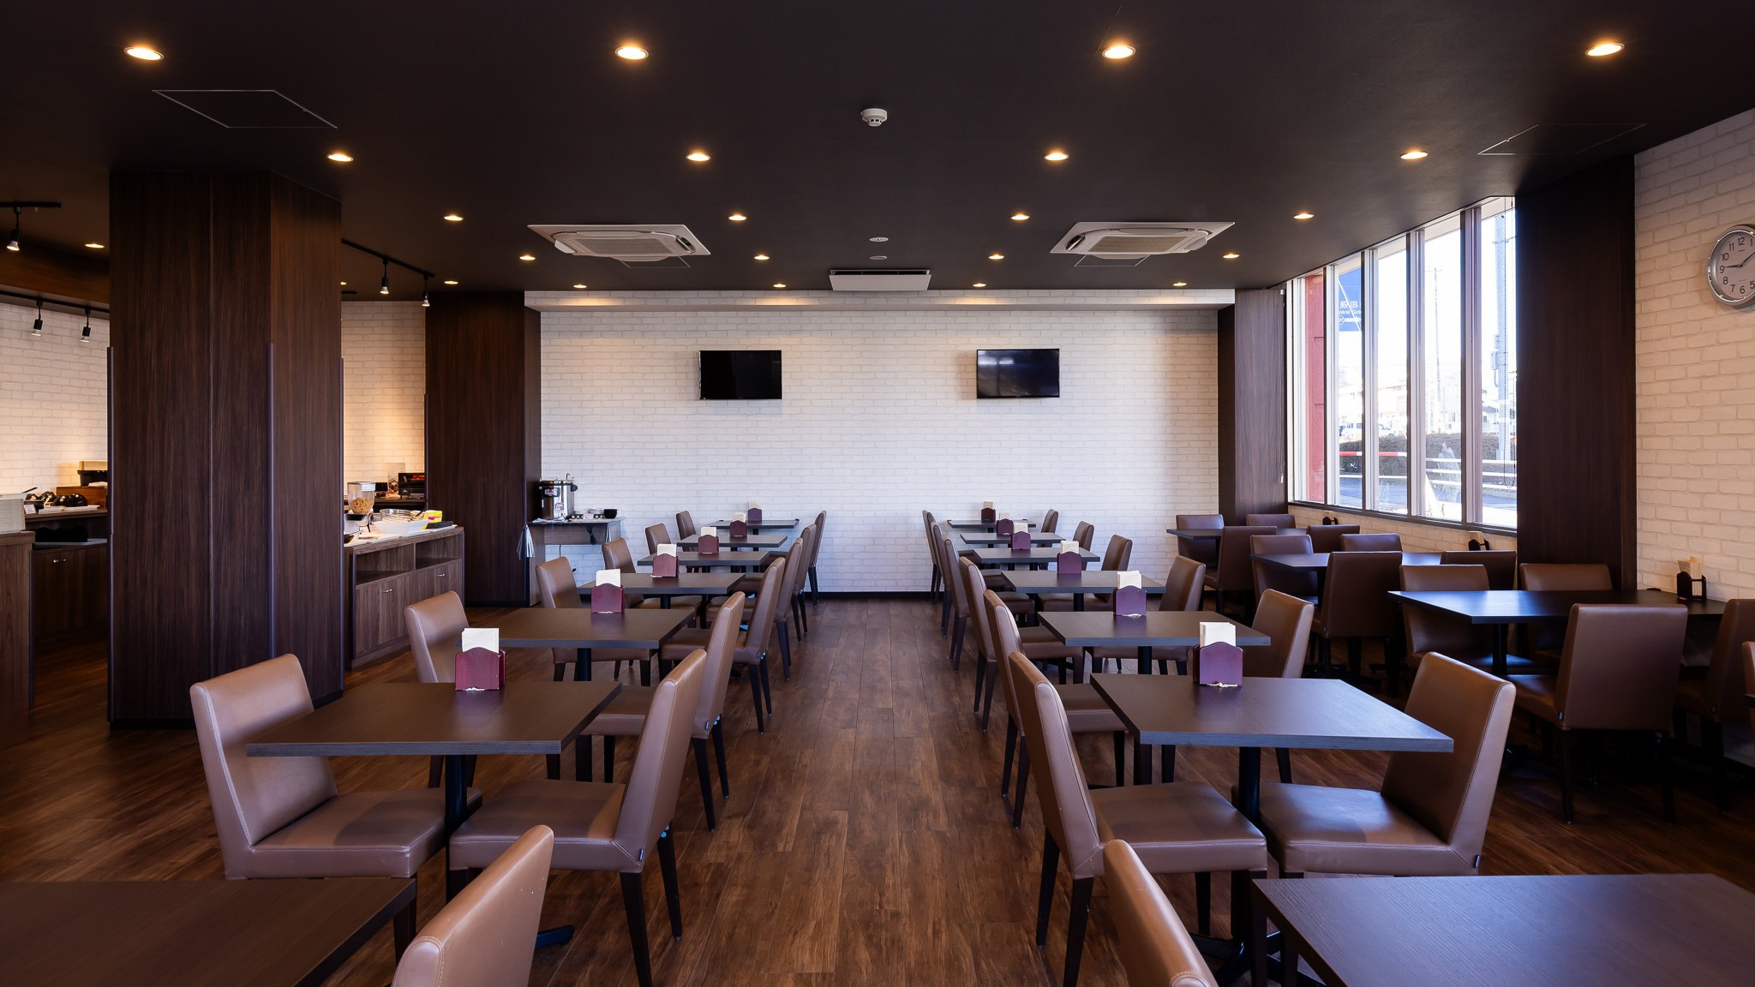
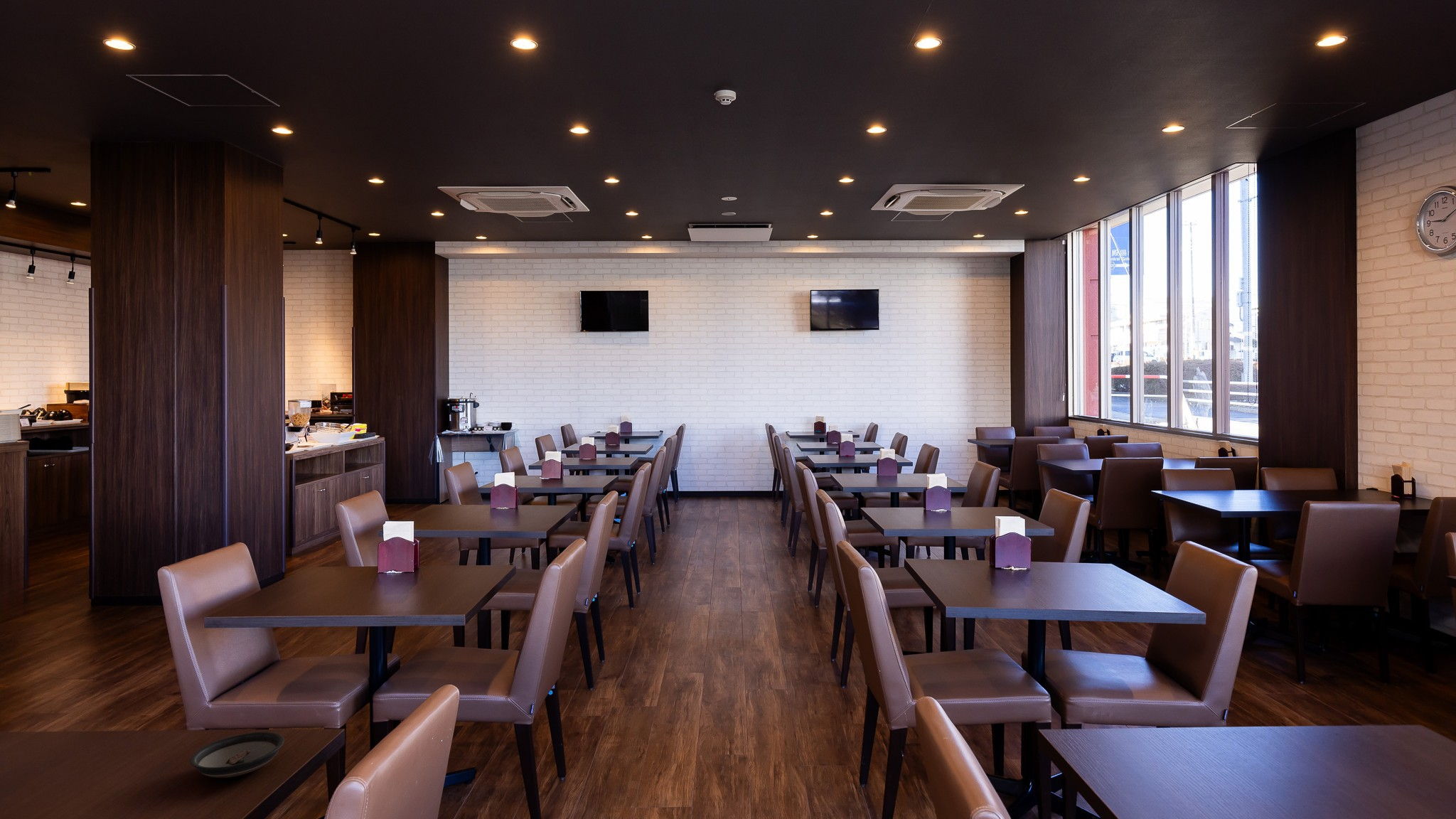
+ saucer (238, 758)
